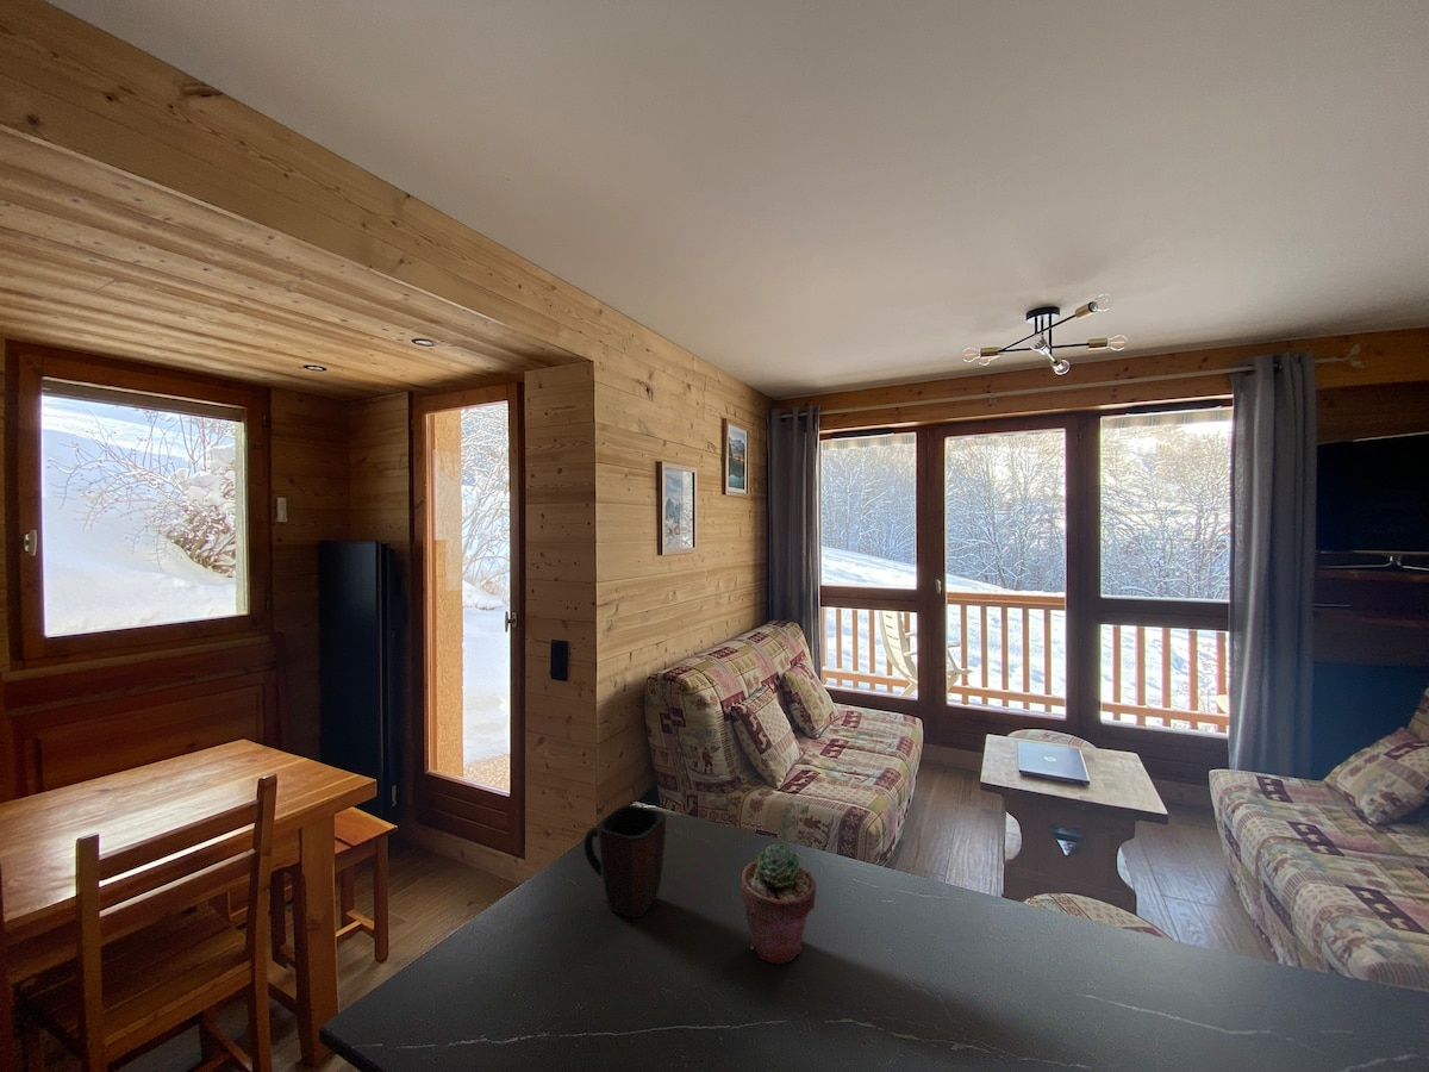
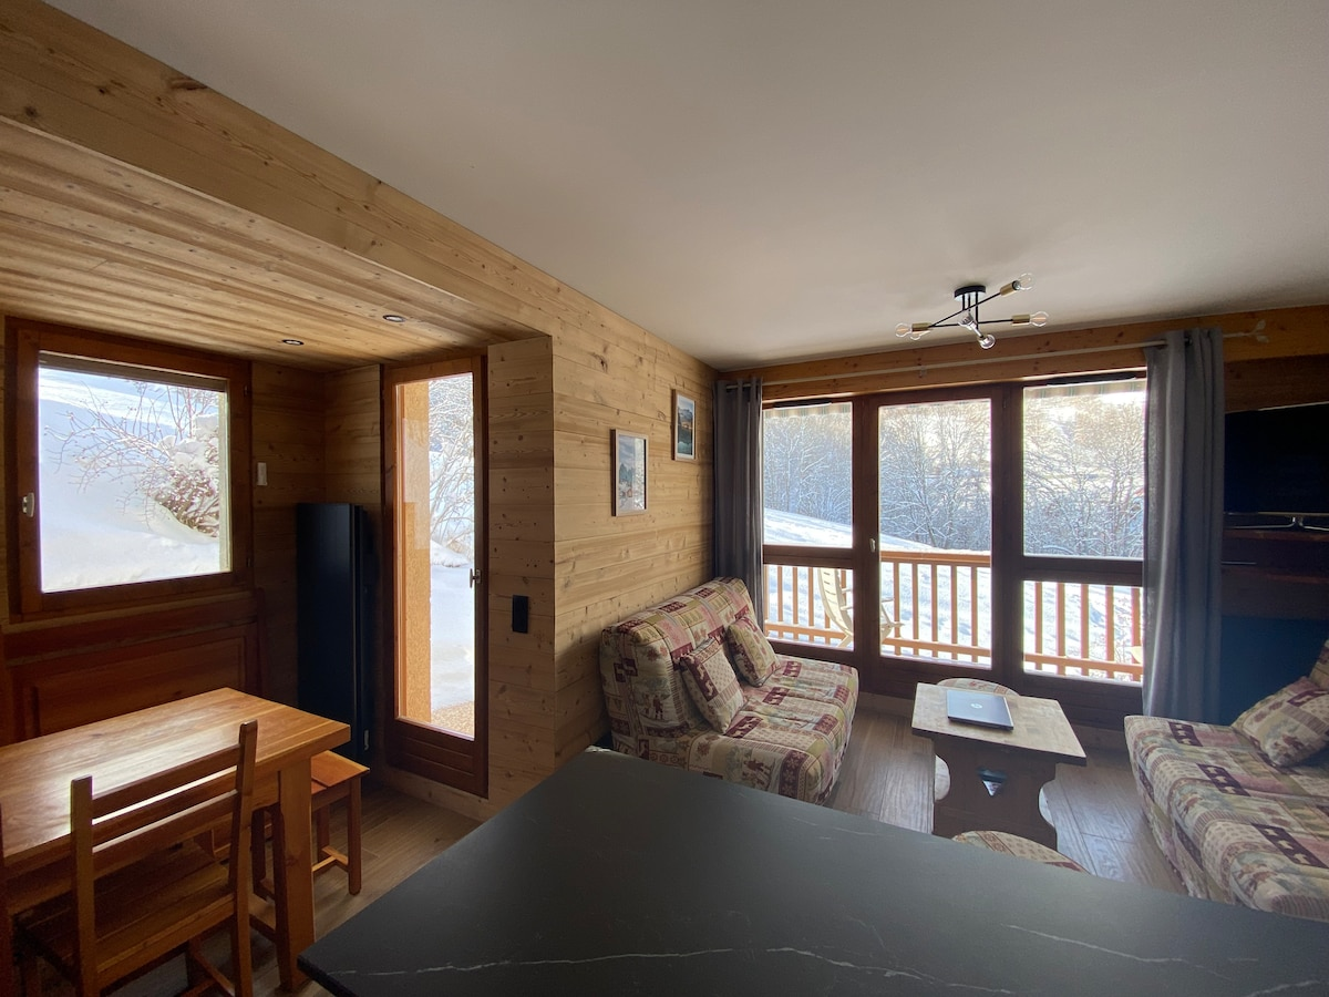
- potted succulent (778, 897)
- mug (622, 861)
